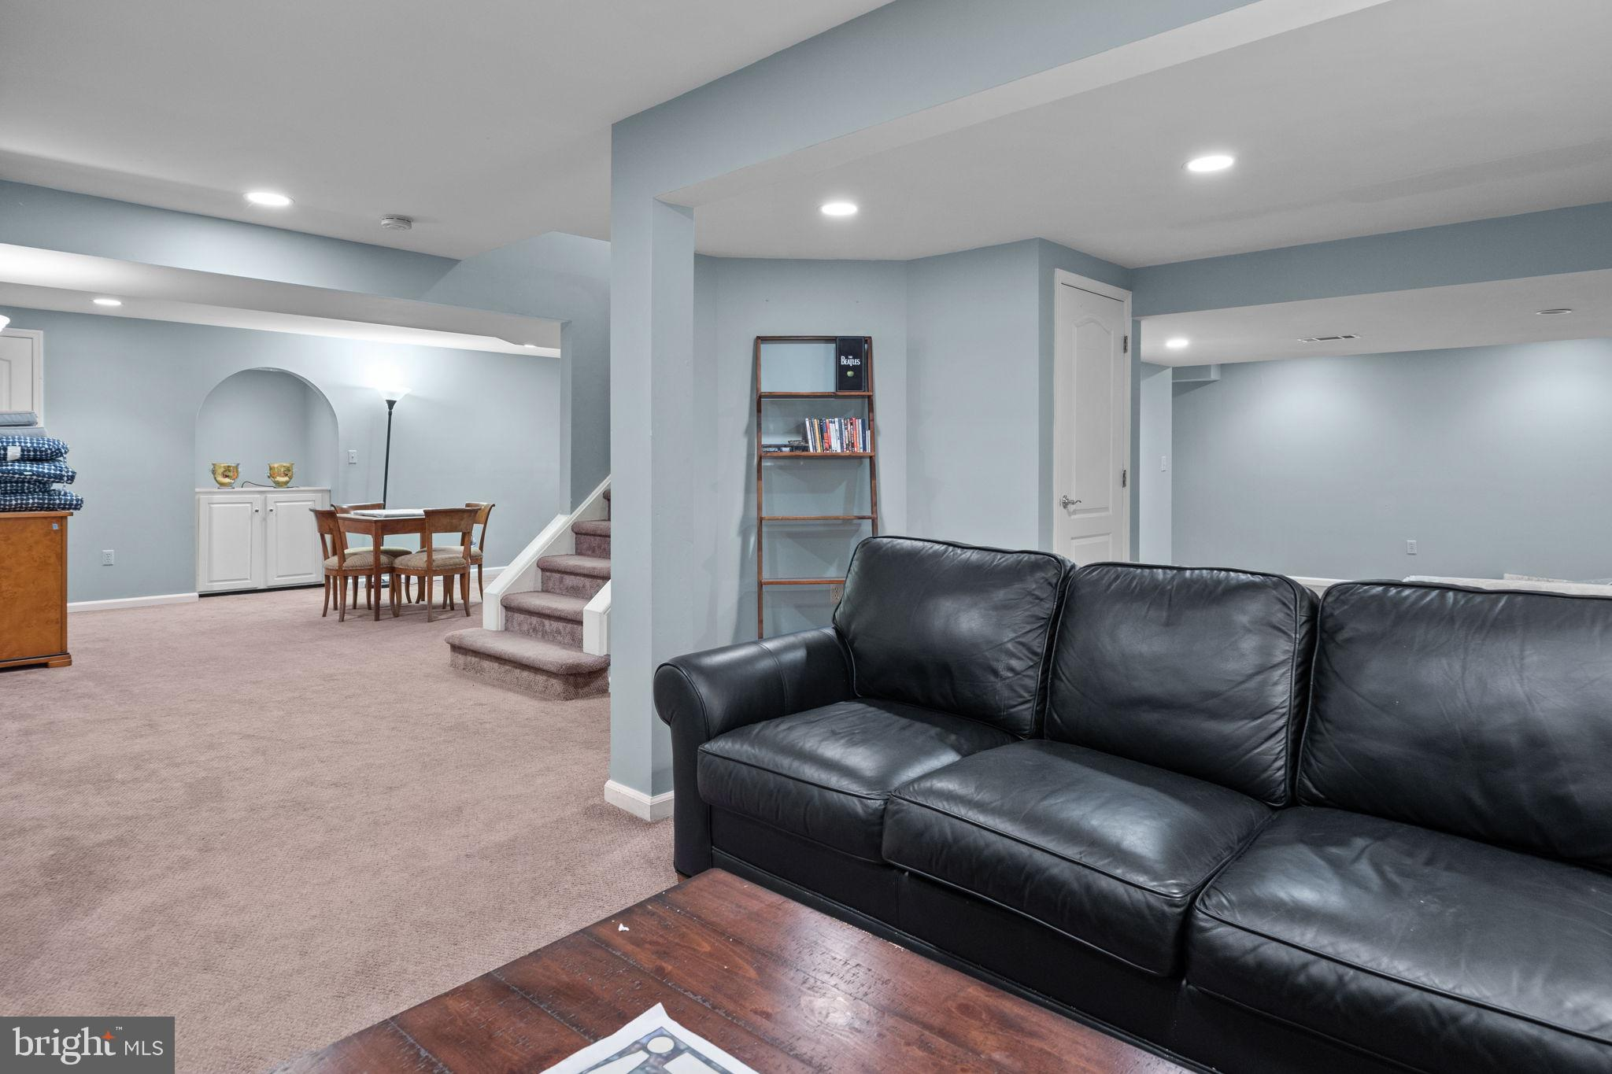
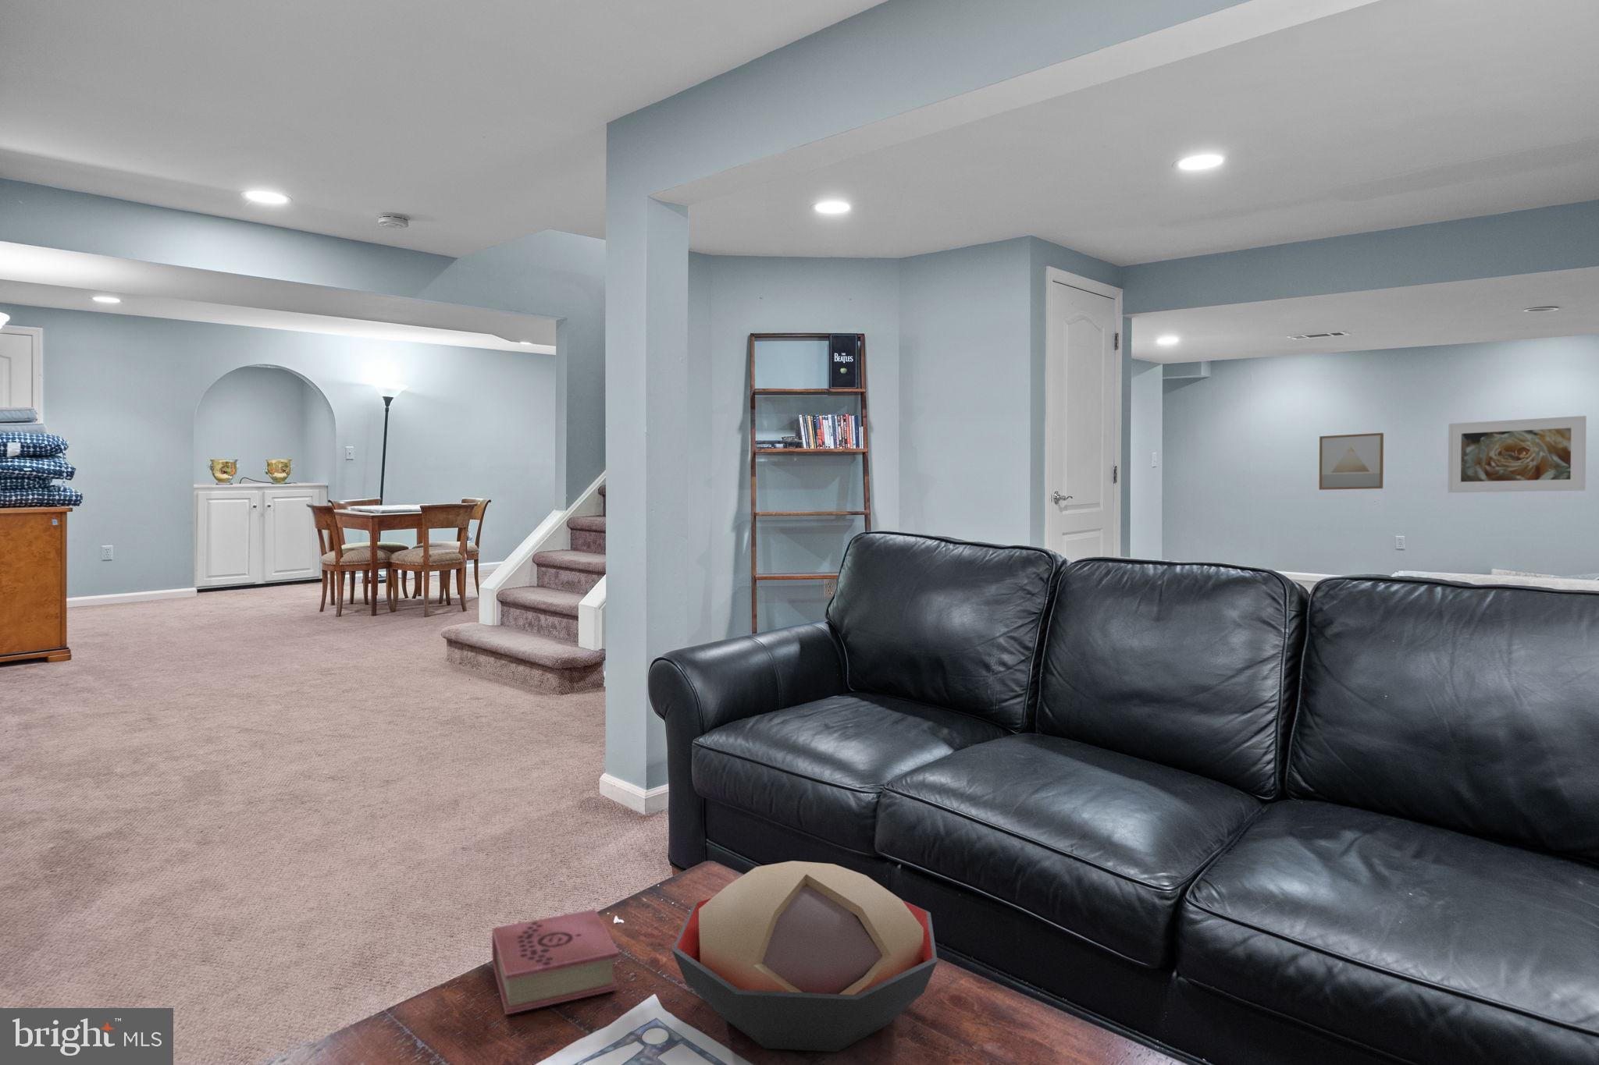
+ decorative bowl (806, 938)
+ wall art (1351, 462)
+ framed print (1513, 455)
+ book (553, 956)
